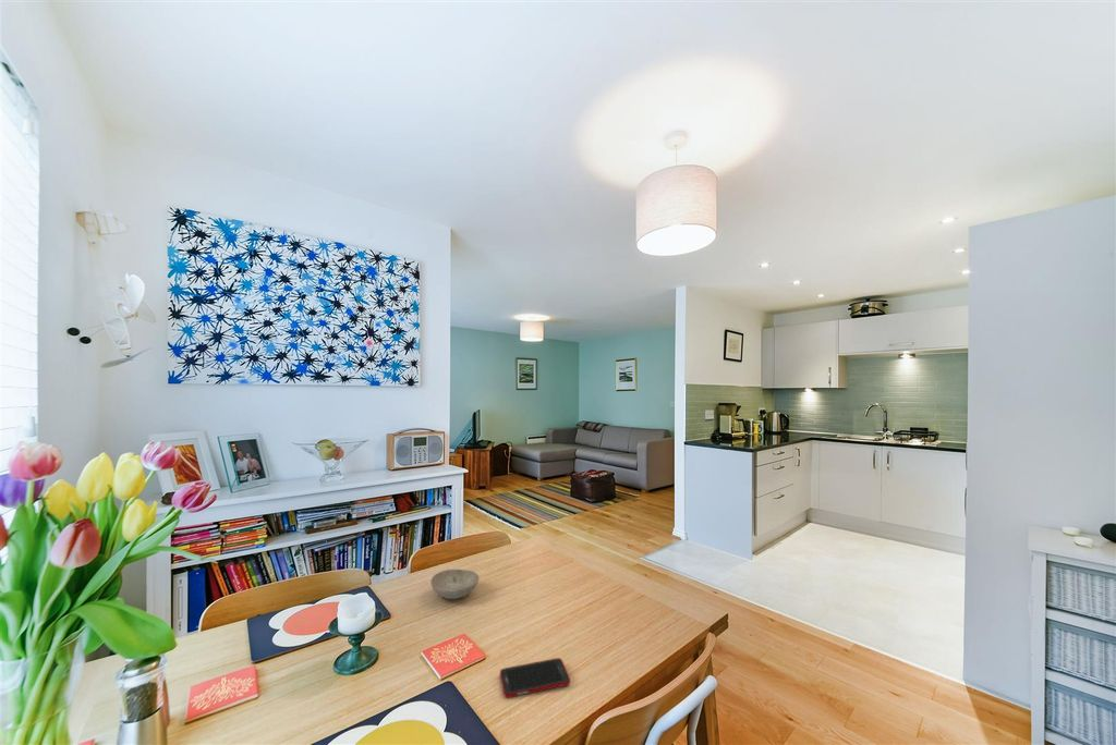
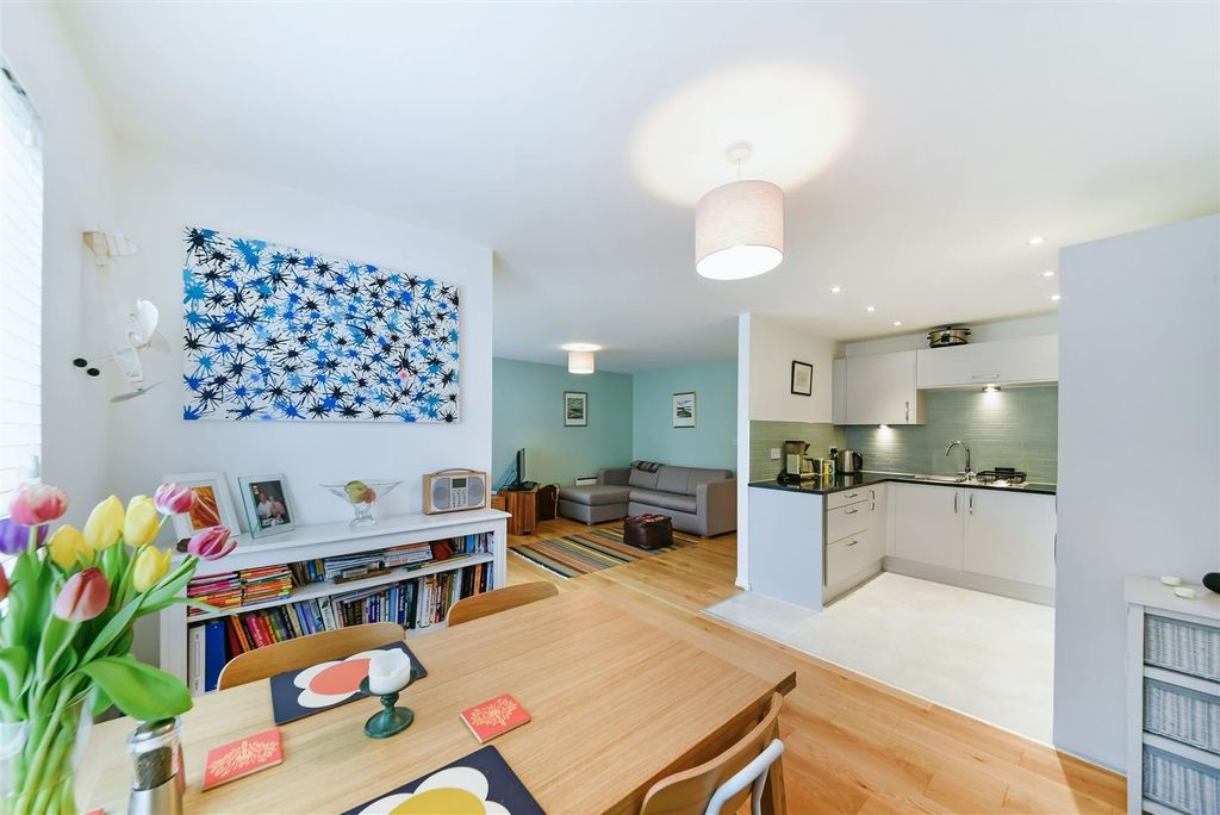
- bowl (454, 586)
- cell phone (534, 676)
